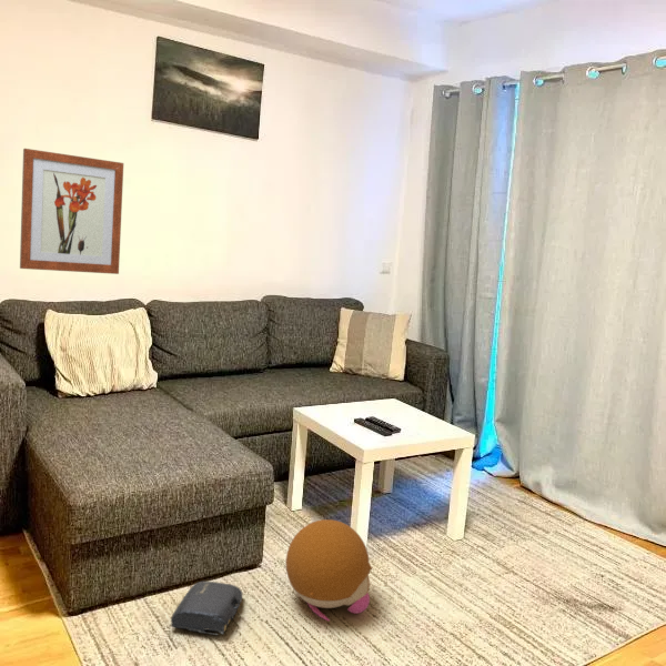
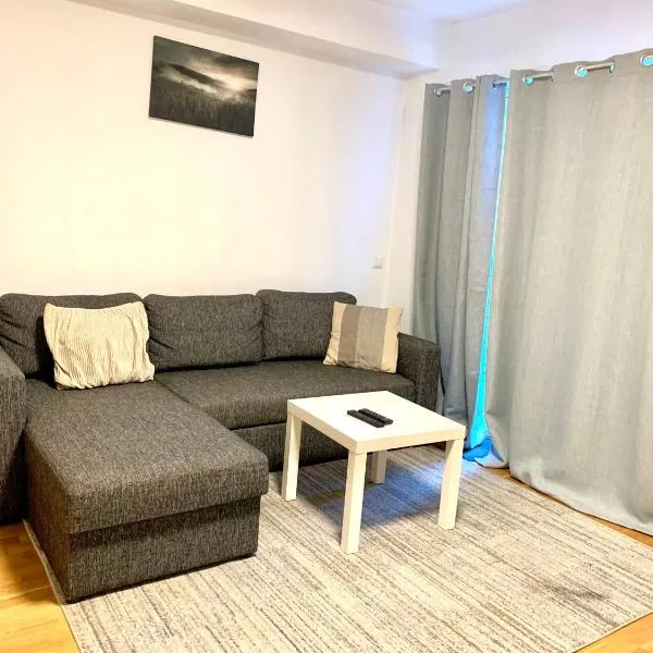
- bag (209, 604)
- wall art (72, 214)
- plush toy (330, 563)
